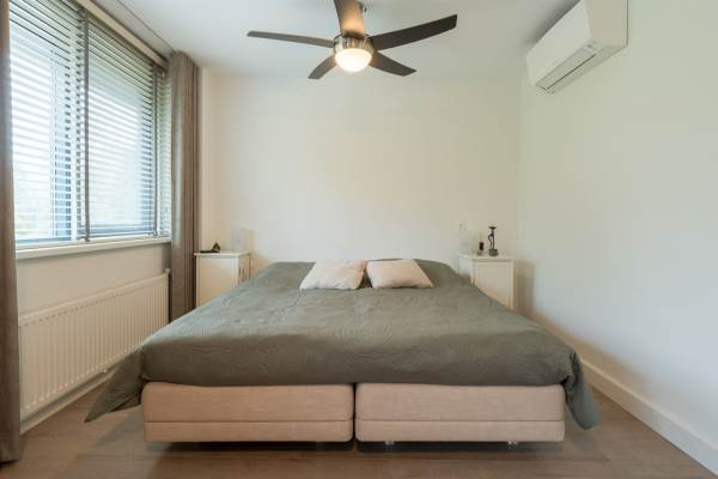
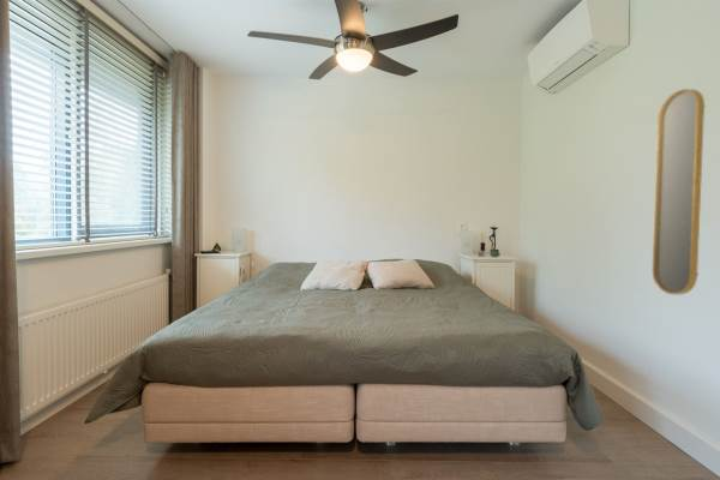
+ home mirror (677, 193)
